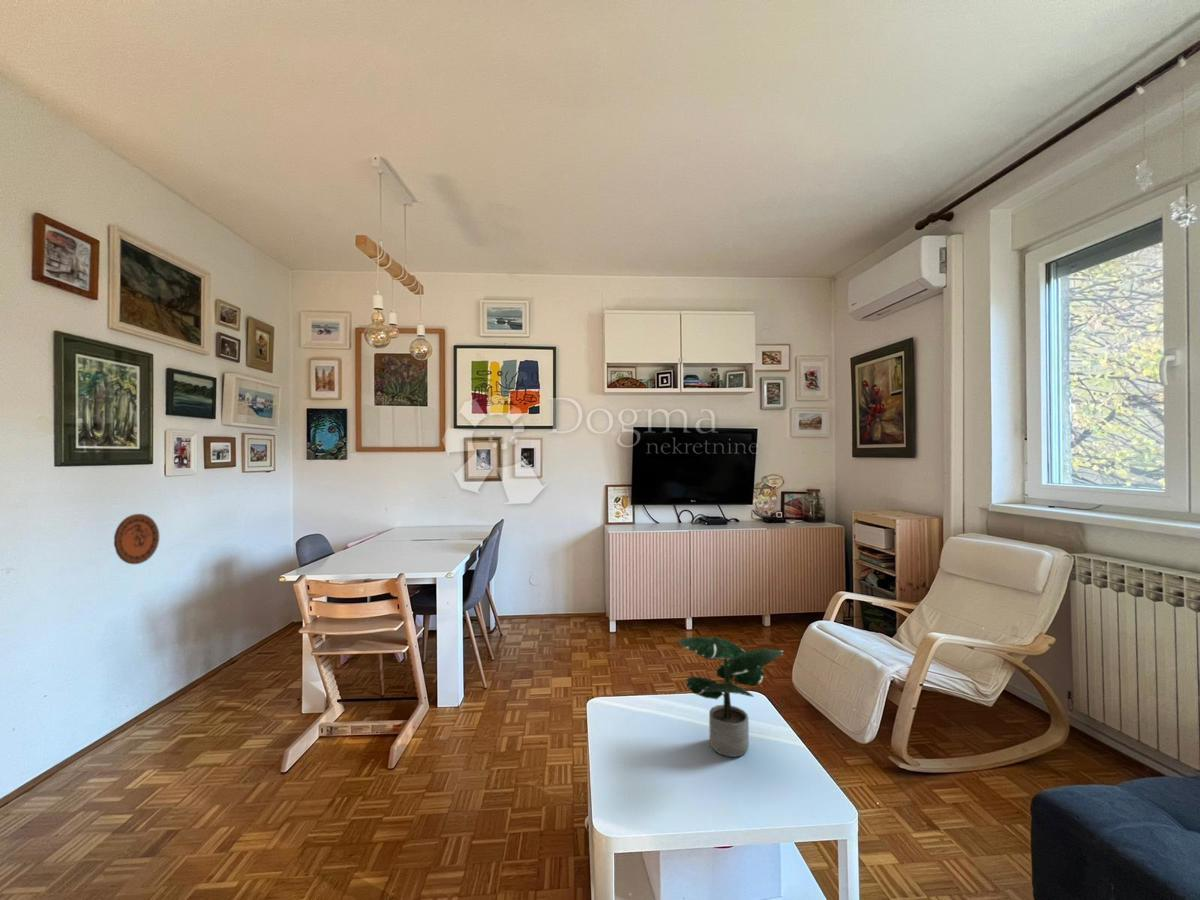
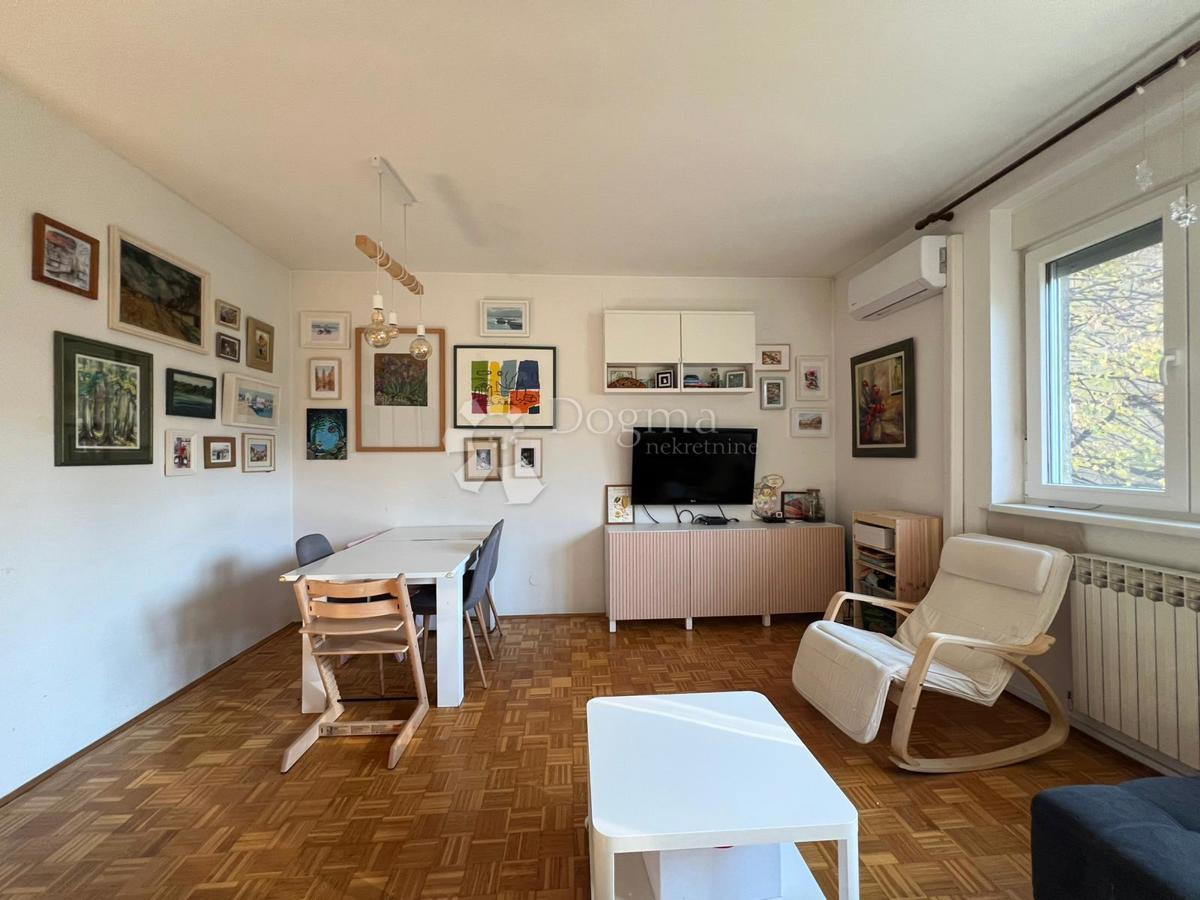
- potted plant (724, 687)
- decorative plate (136, 538)
